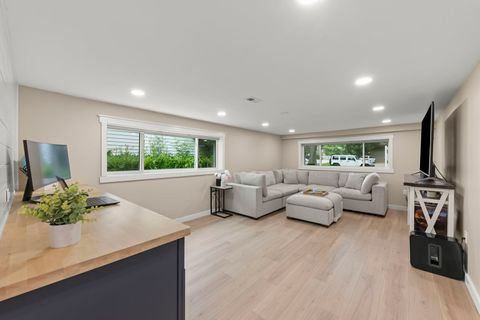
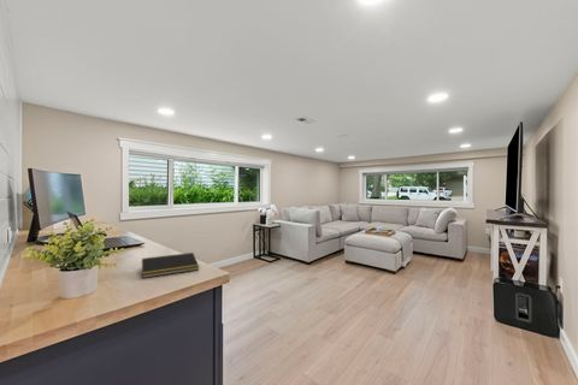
+ notepad (170, 263)
